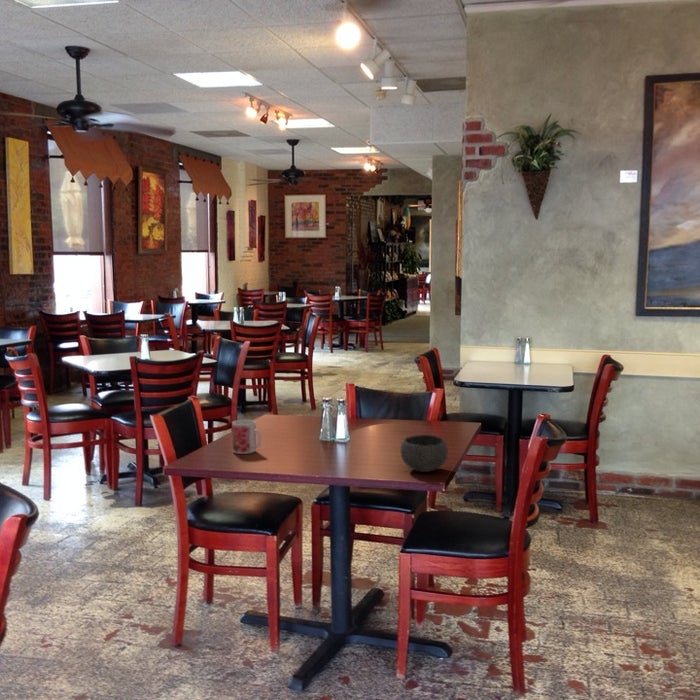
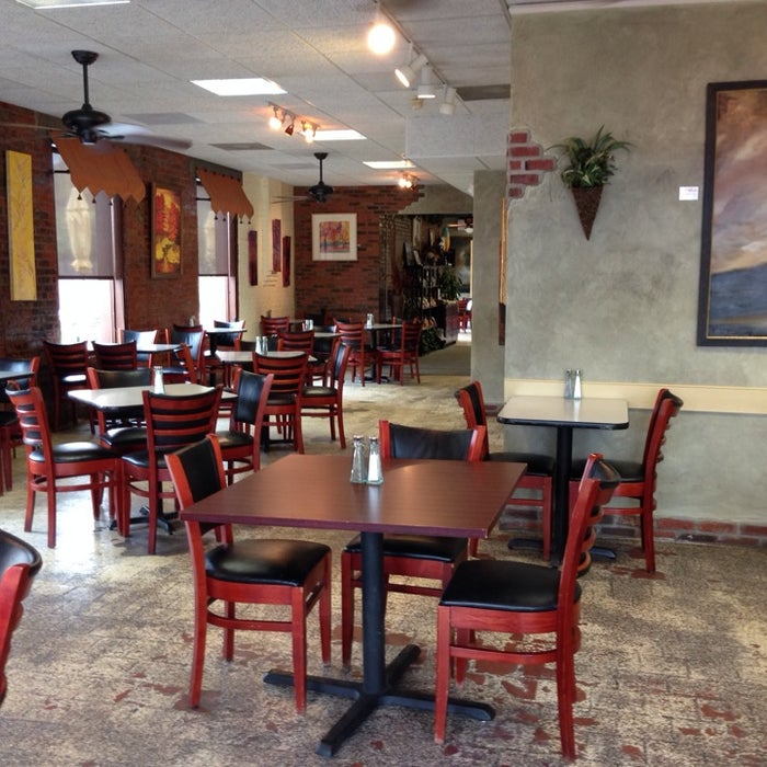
- bowl (423, 454)
- mug (247, 437)
